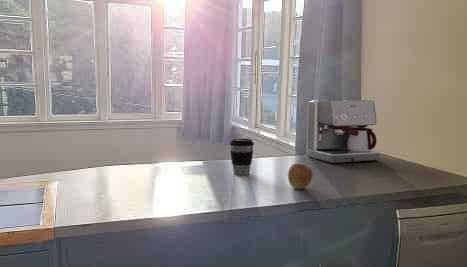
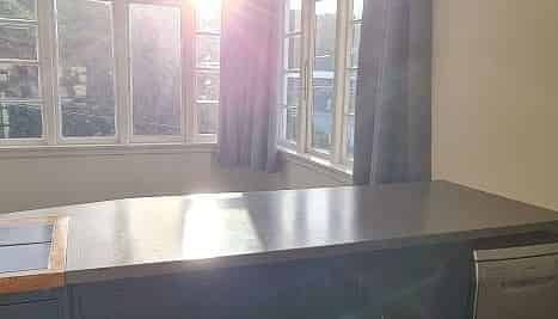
- coffee maker (343, 129)
- coffee cup (241, 156)
- apple (299, 175)
